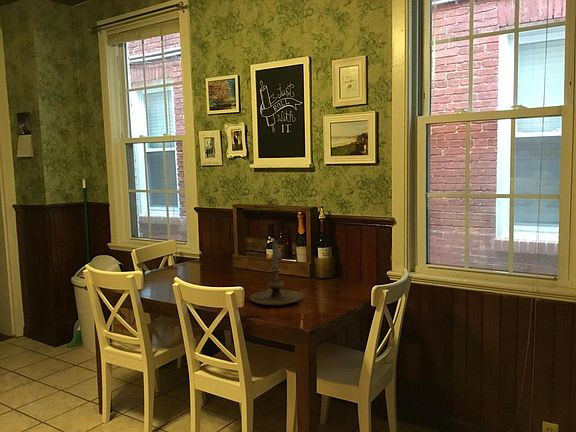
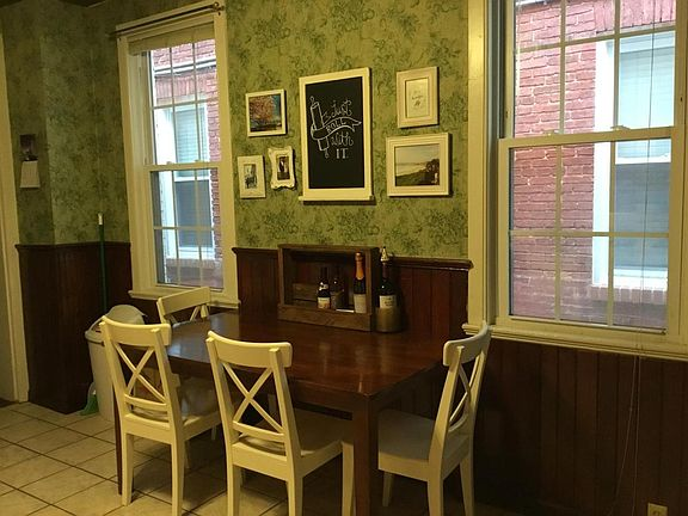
- candle holder (275, 270)
